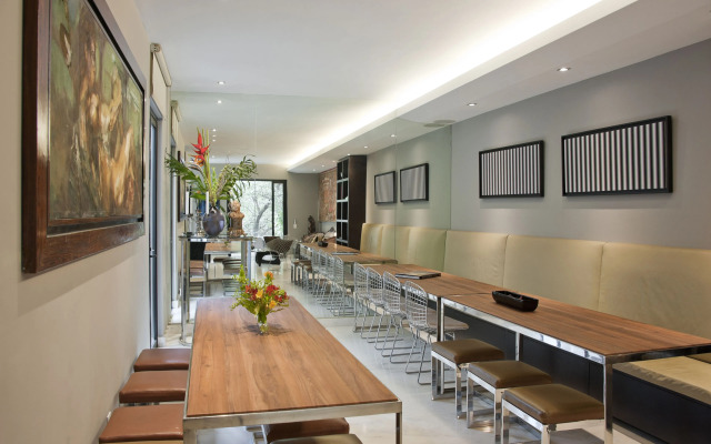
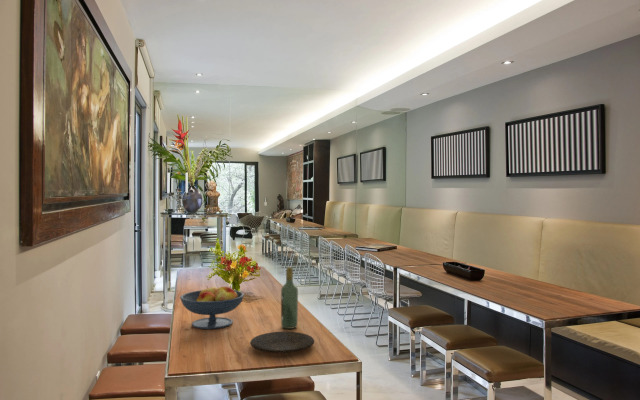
+ fruit bowl (212, 304)
+ plate (282, 343)
+ wine bottle (289, 297)
